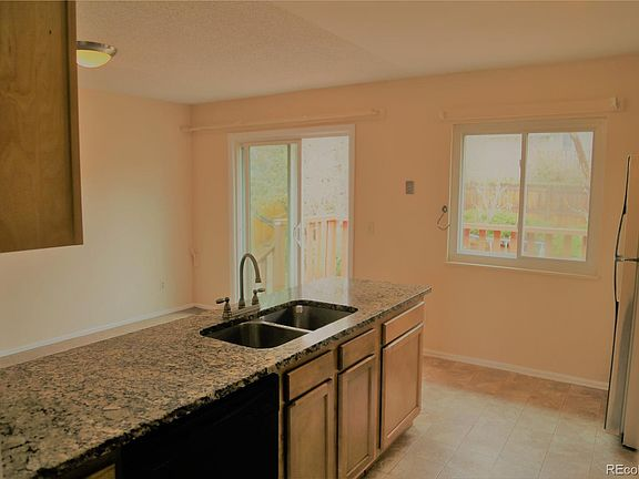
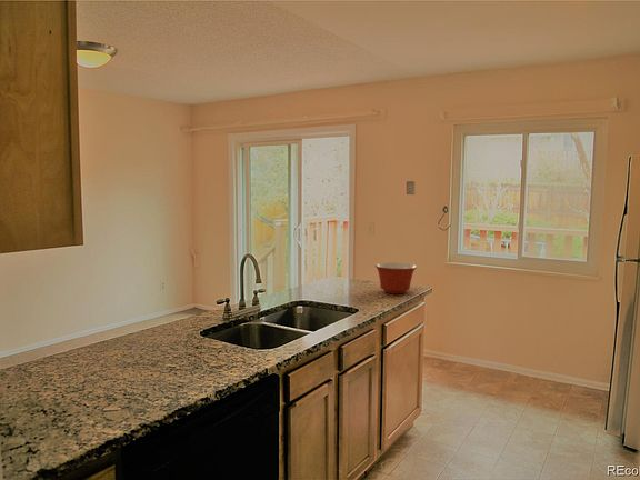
+ mixing bowl (394, 278)
